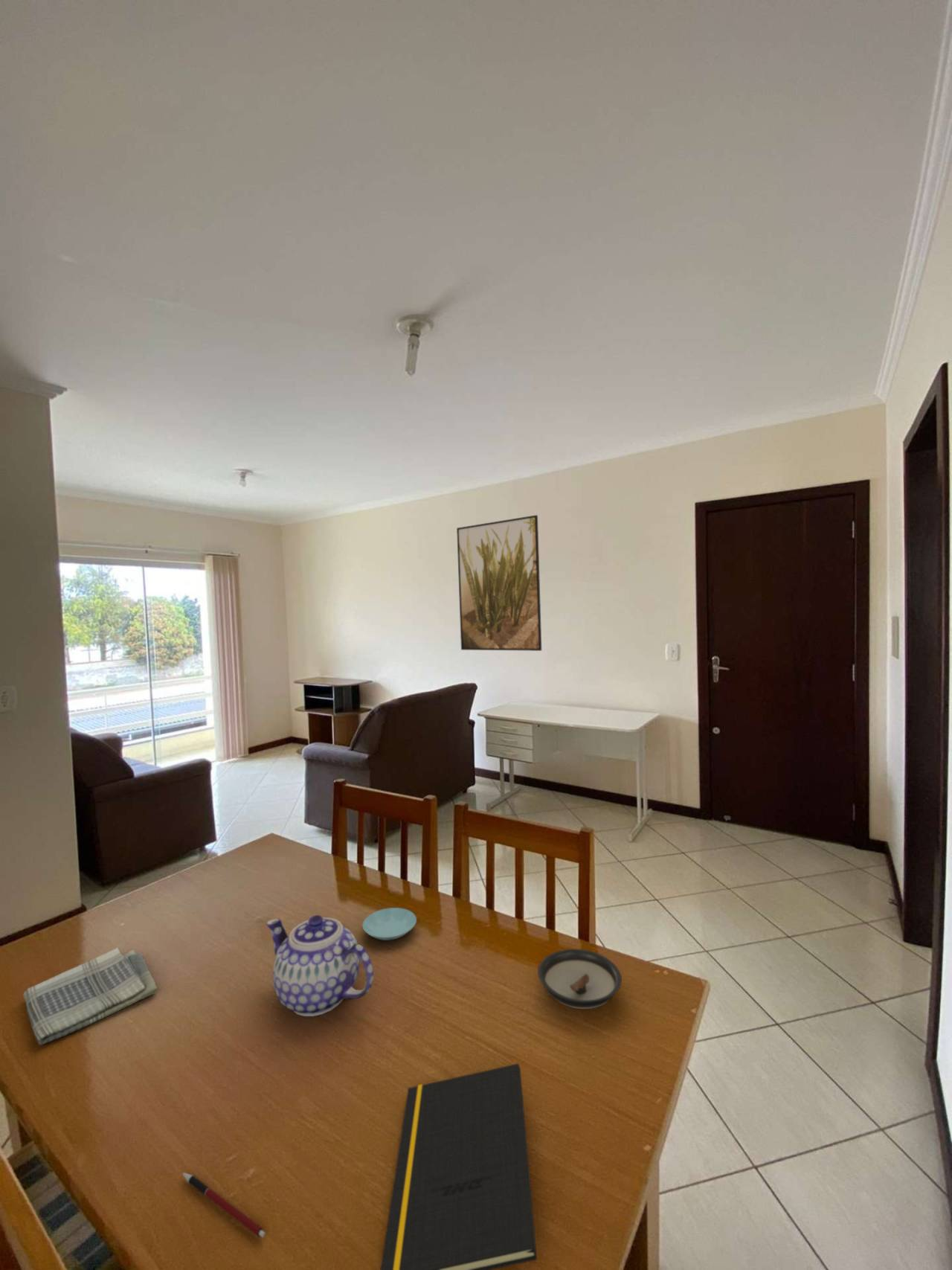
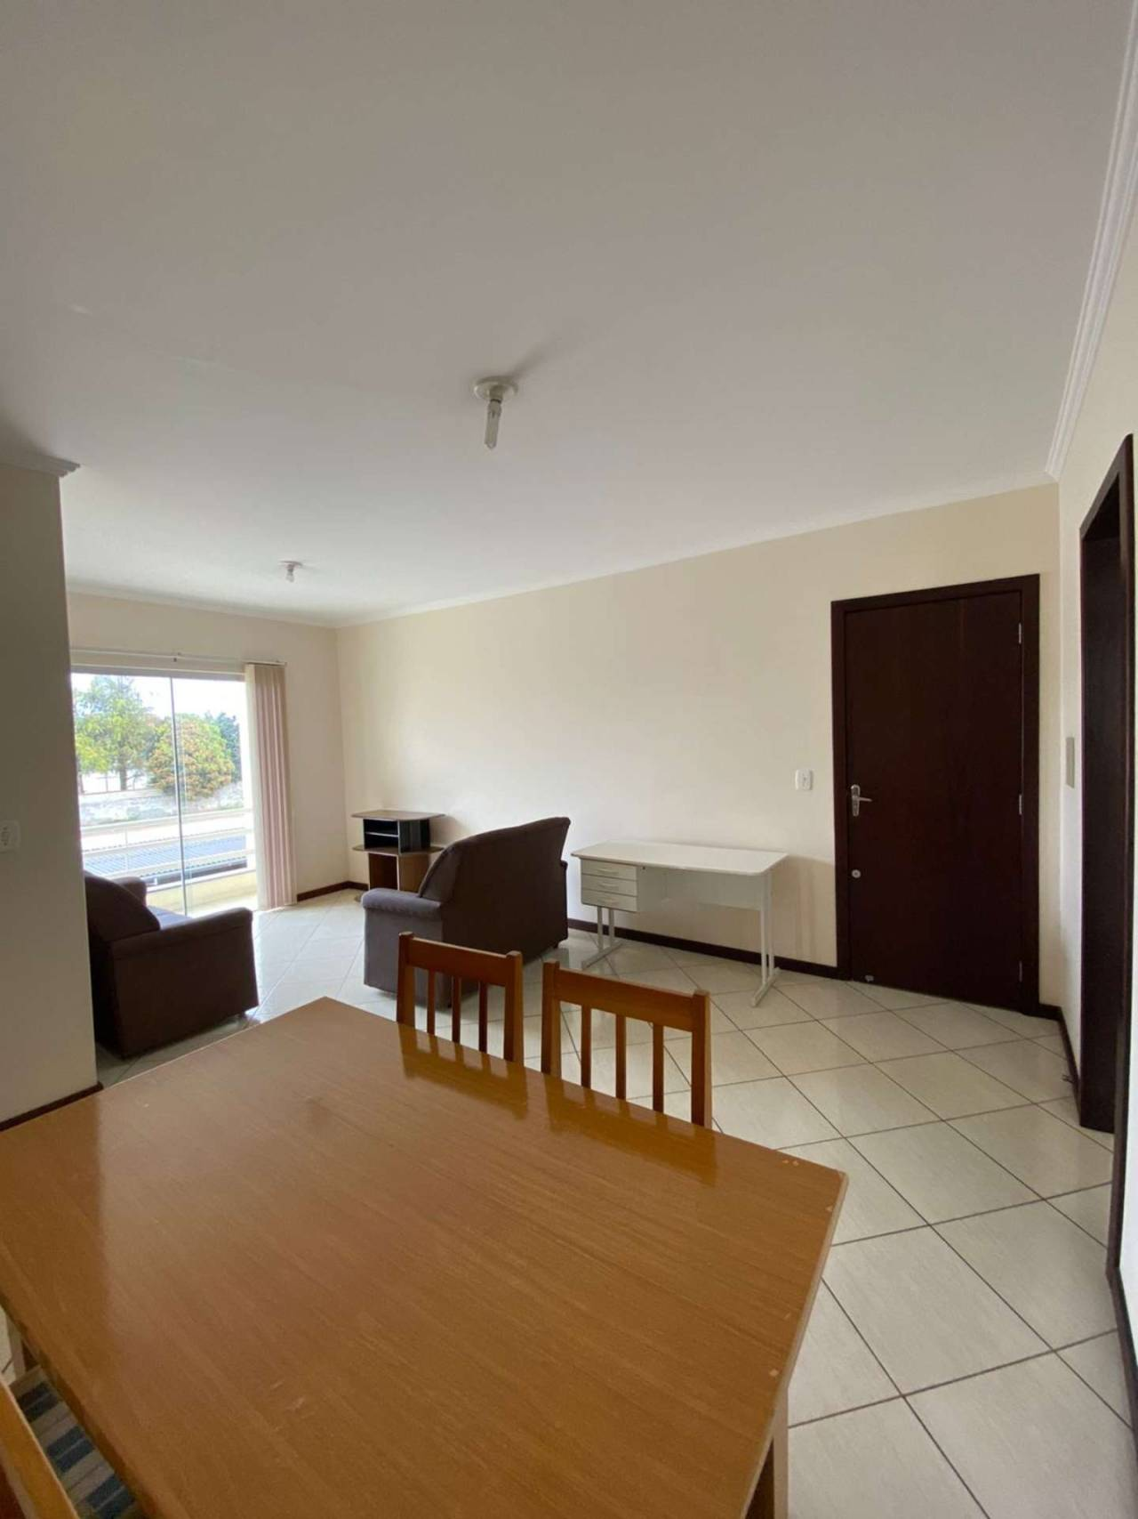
- dish towel (91, 988)
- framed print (497, 586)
- teapot (317, 956)
- saucer (390, 926)
- pen (221, 1202)
- notepad (461, 1159)
- saucer (579, 982)
